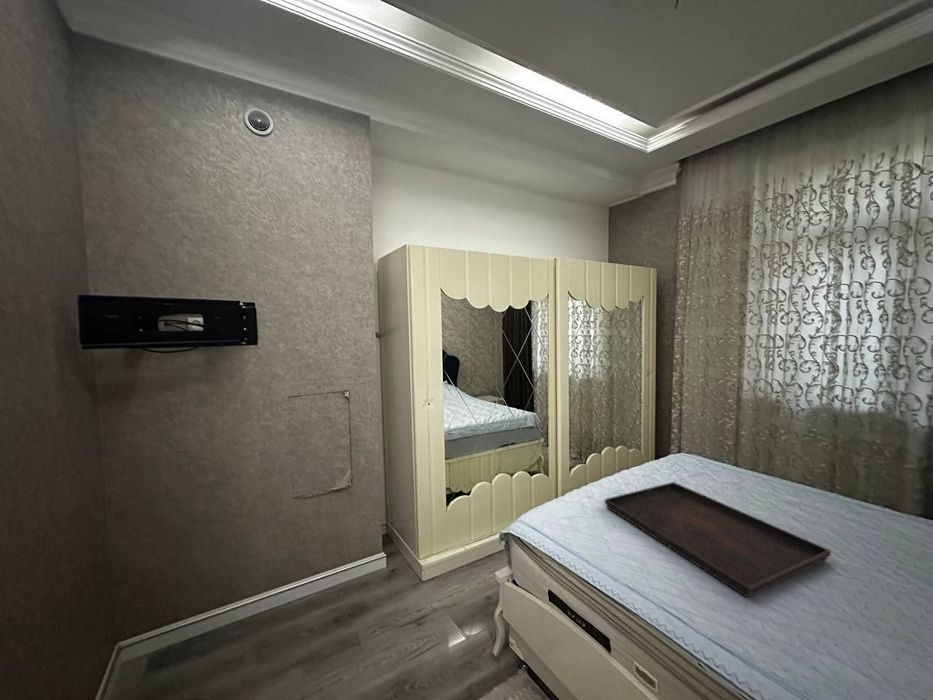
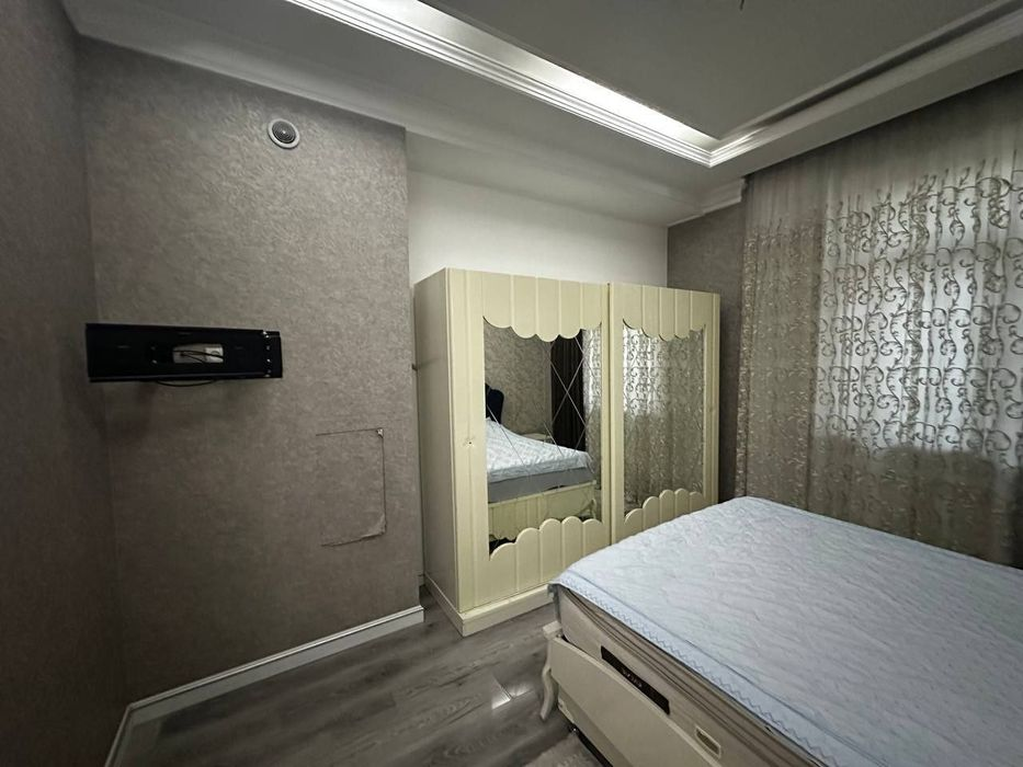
- serving tray (701, 525)
